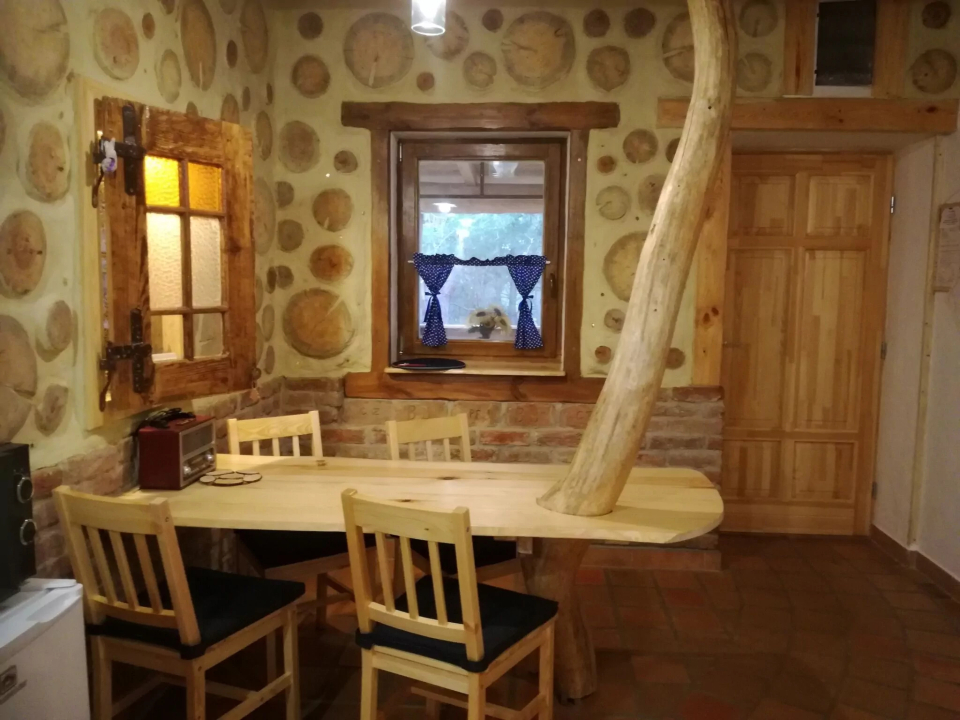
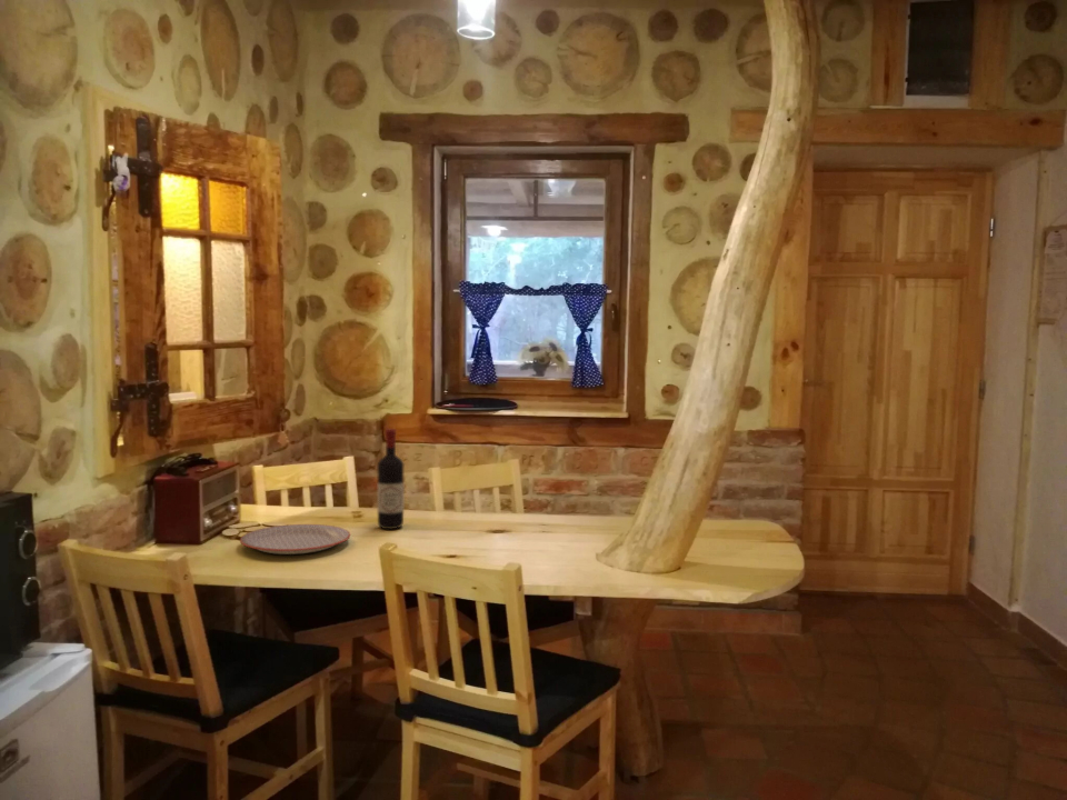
+ plate (296, 540)
+ wine bottle (390, 478)
